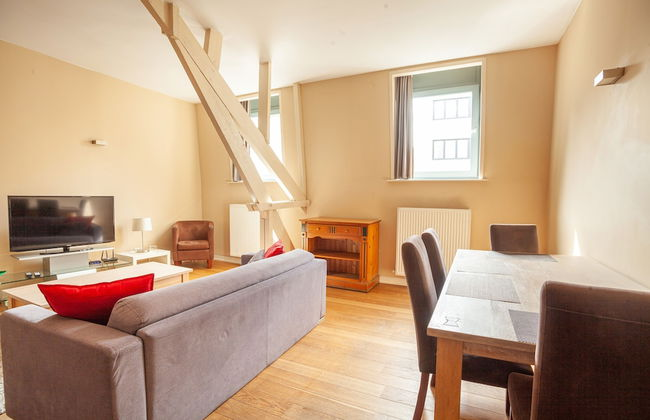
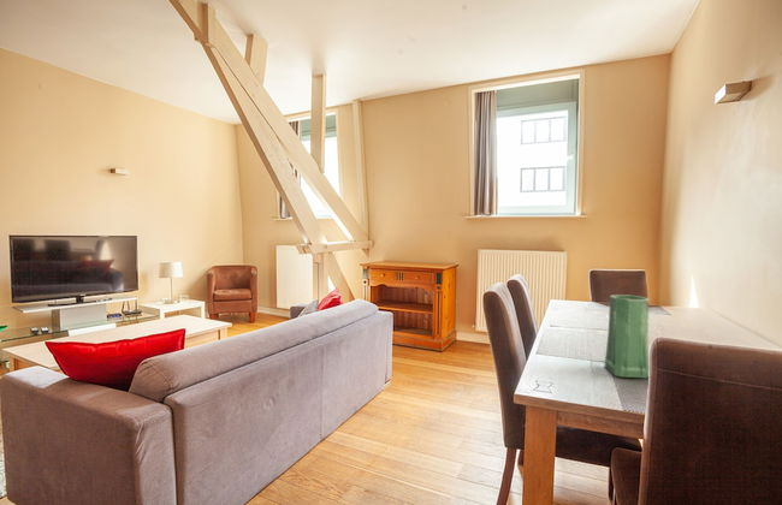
+ vase (627, 334)
